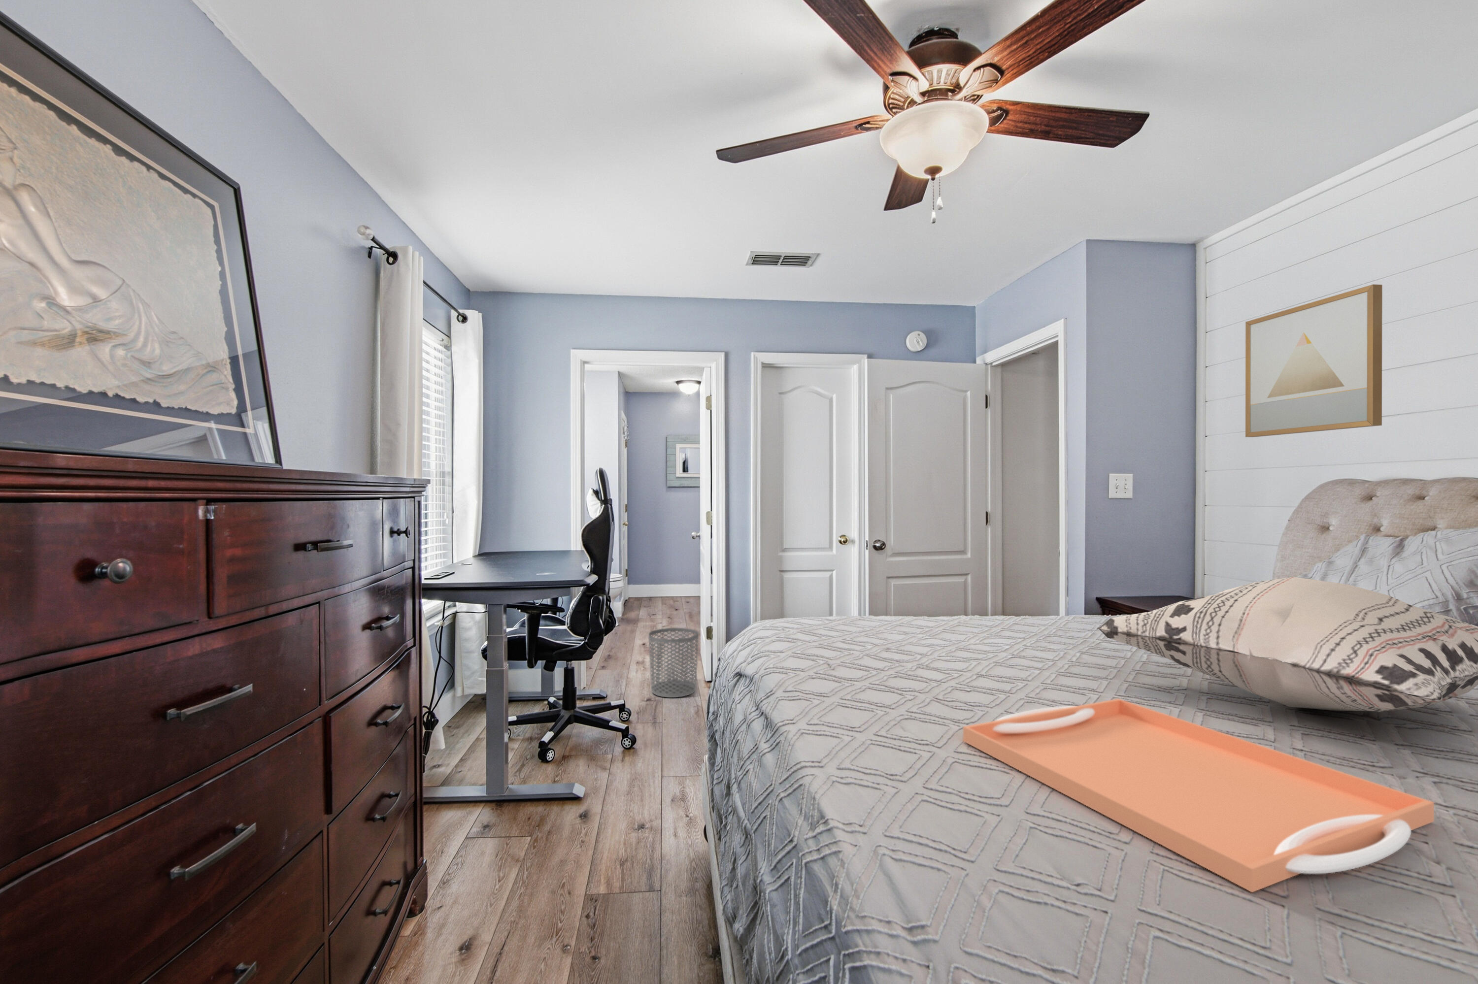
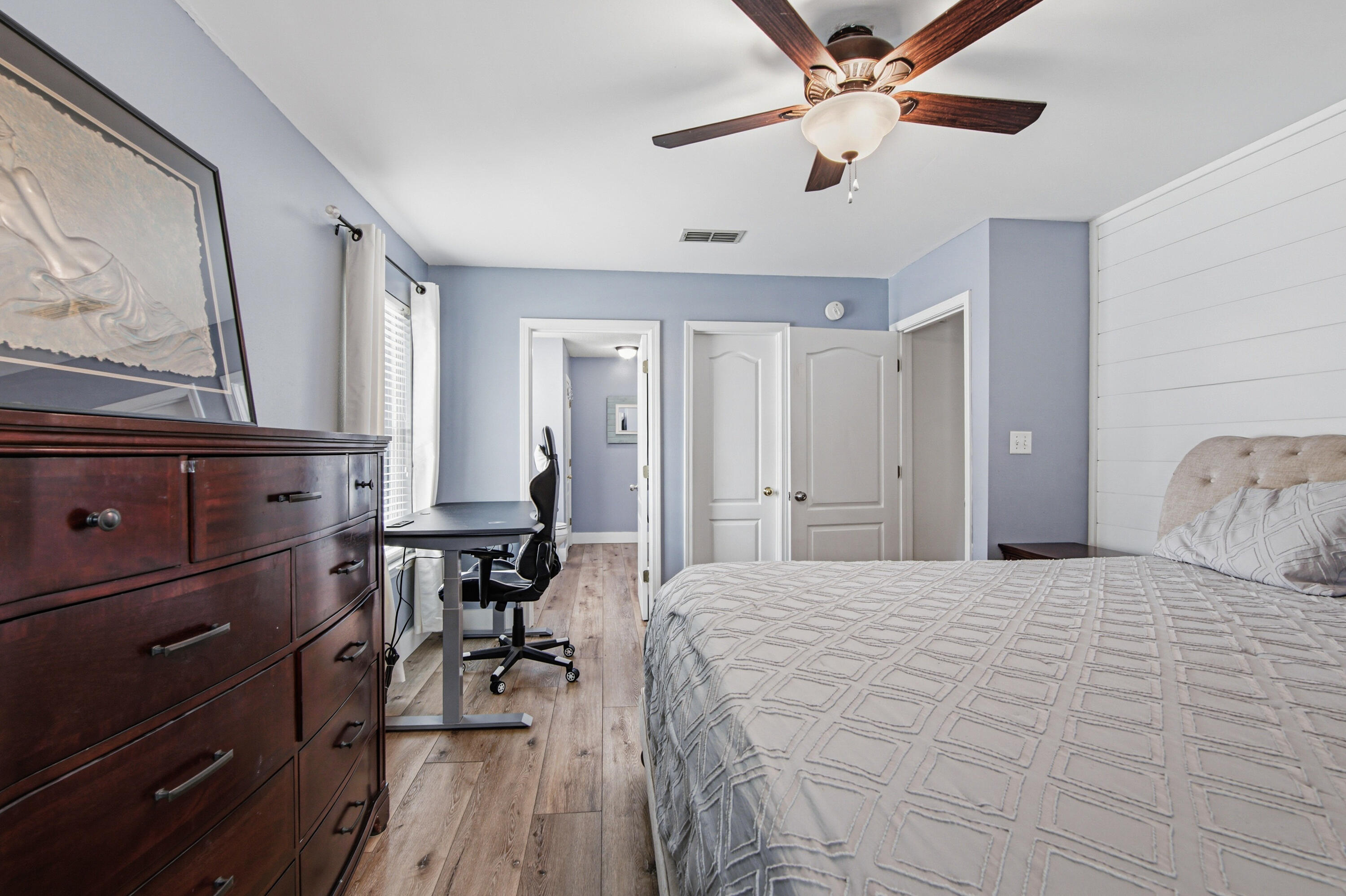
- waste bin (673, 662)
- wall art (1307, 368)
- decorative pillow (1307, 640)
- serving tray (1165, 767)
